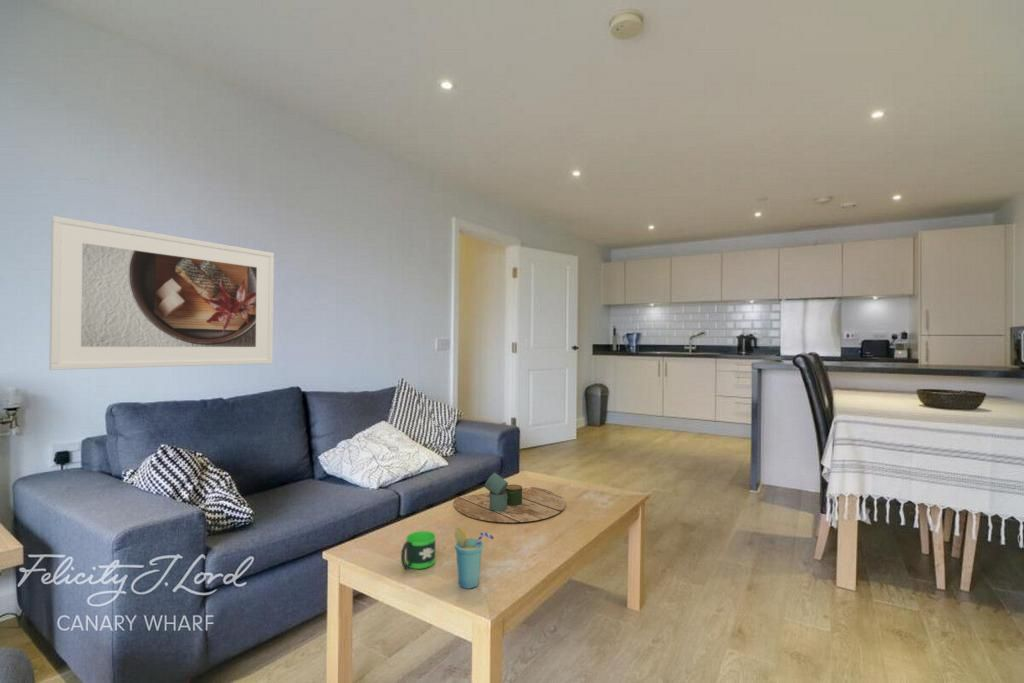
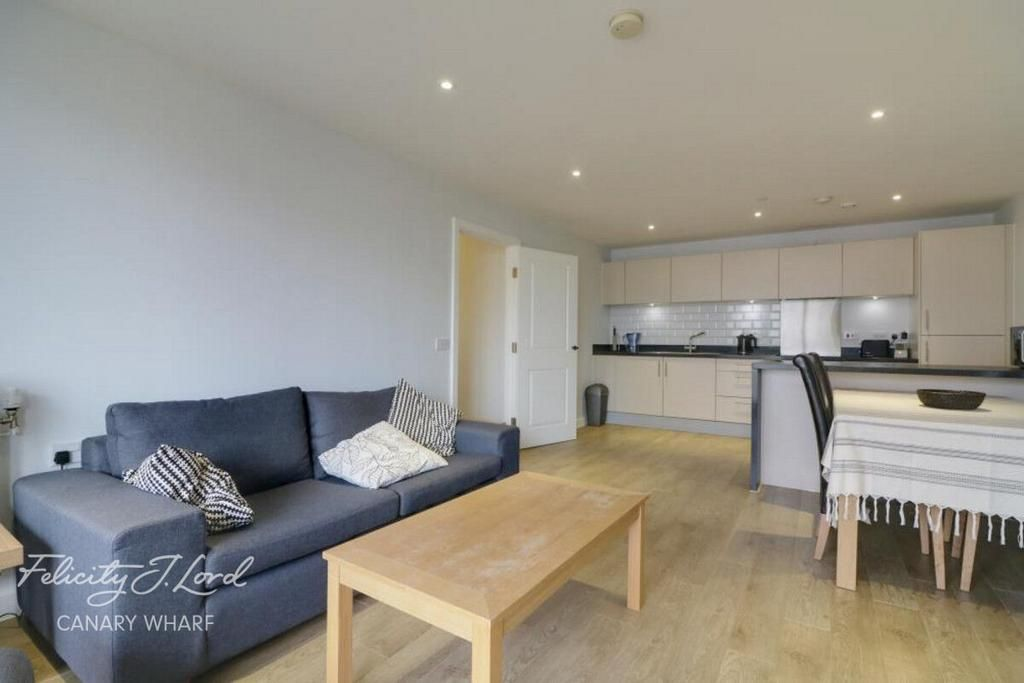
- mug (416, 551)
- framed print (179, 301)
- cup (471, 556)
- decorative tray (509, 485)
